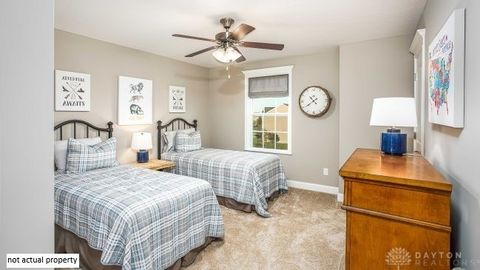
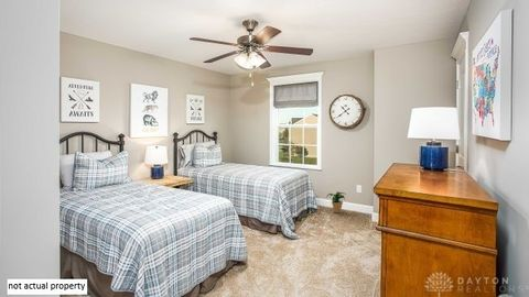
+ potted plant (337, 201)
